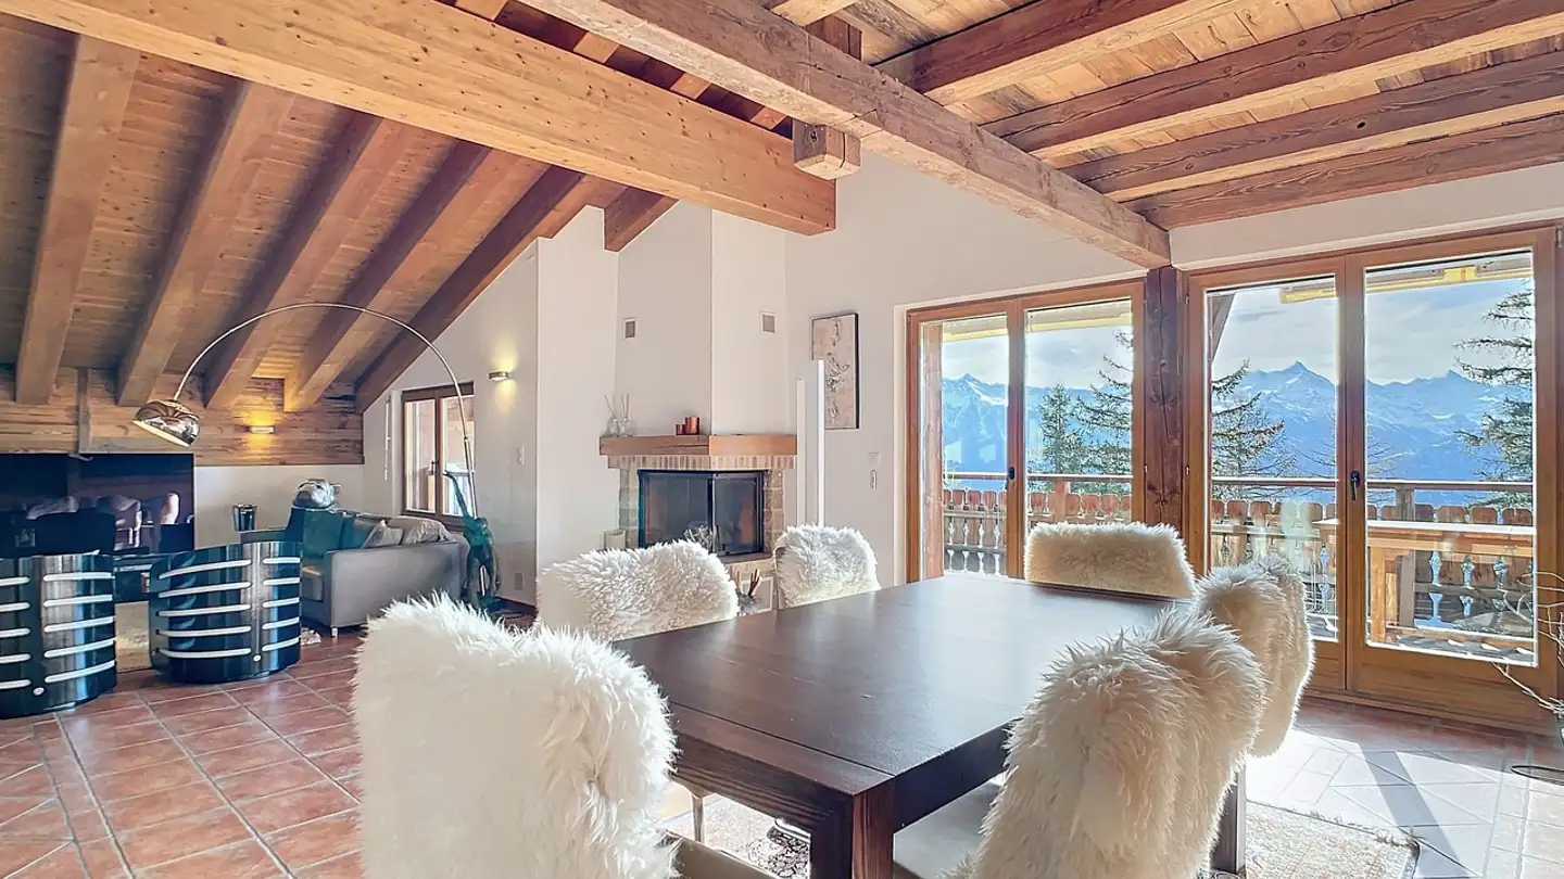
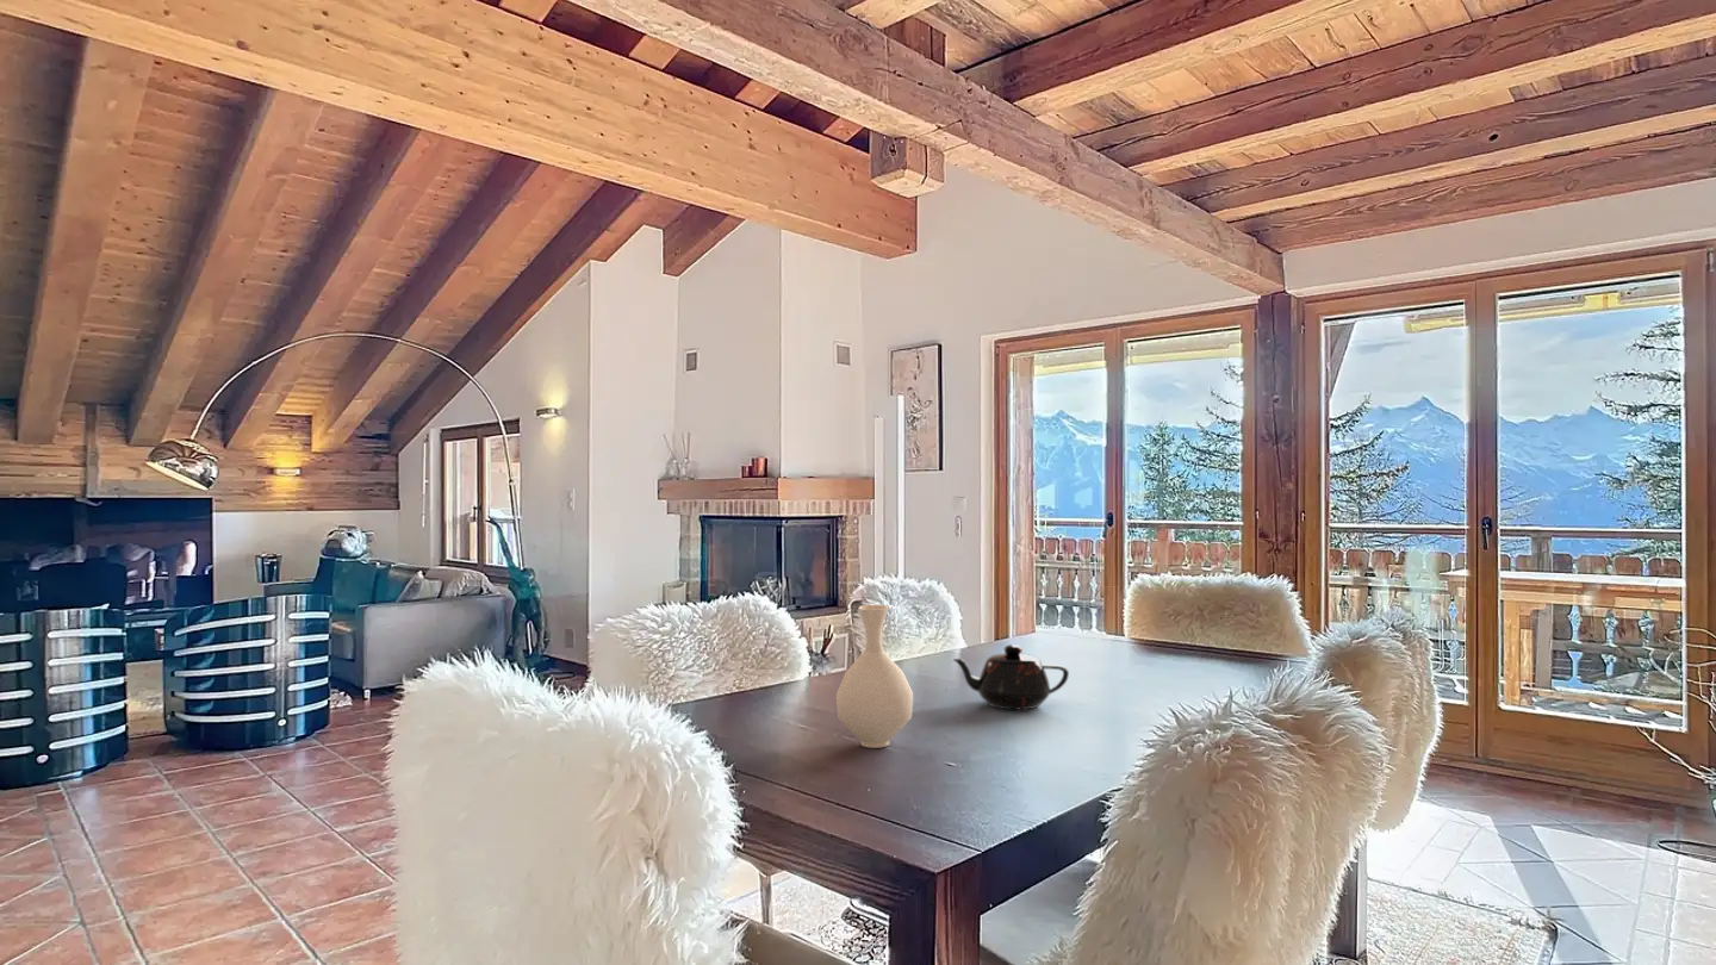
+ vase (873, 676)
+ teapot (1009, 674)
